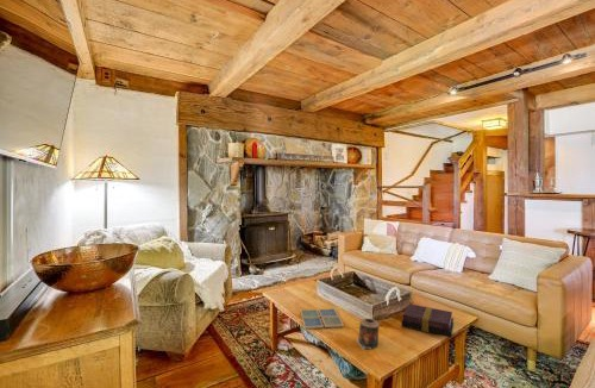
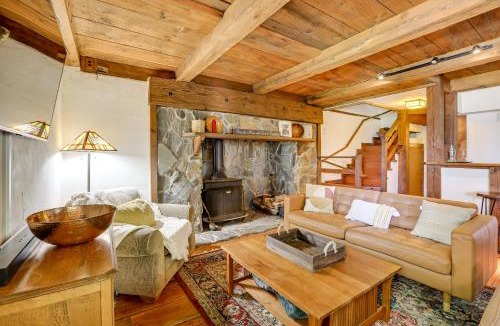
- book (427, 319)
- candle (367, 332)
- drink coaster (319, 318)
